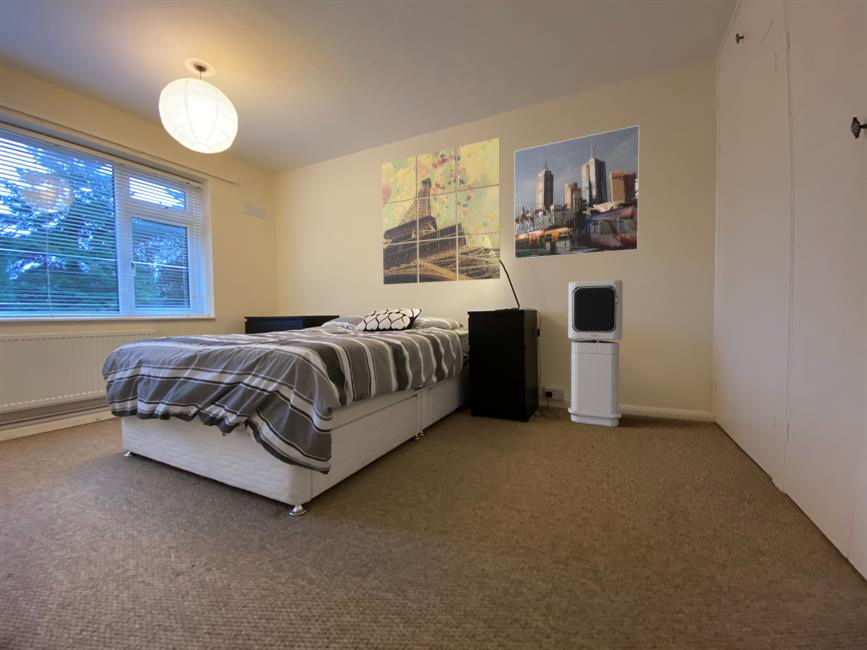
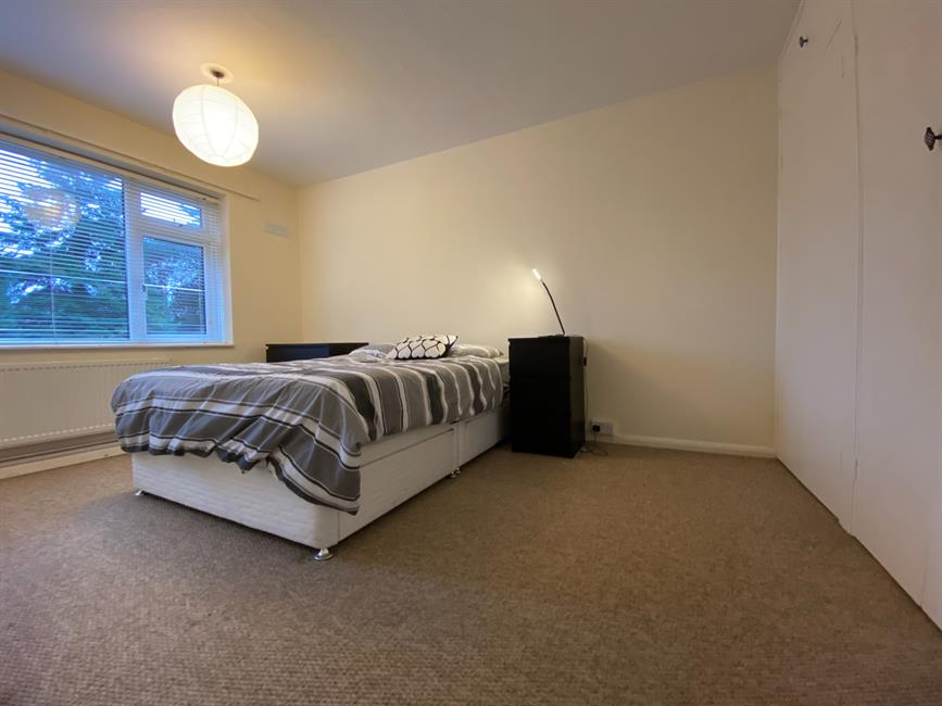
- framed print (572, 197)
- wall art (436, 217)
- air purifier (594, 350)
